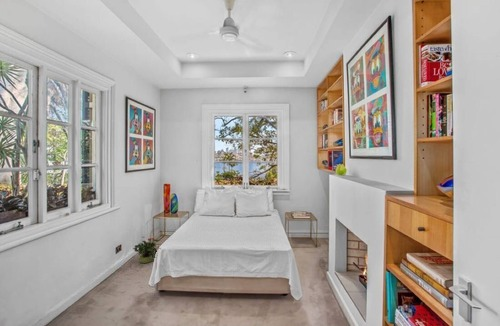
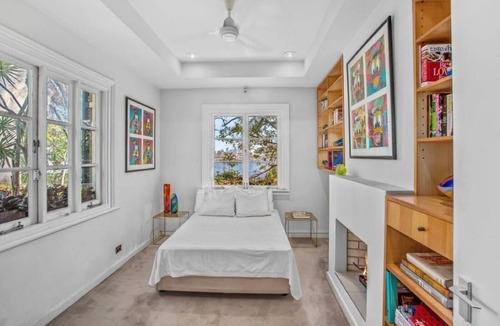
- potted plant (148, 248)
